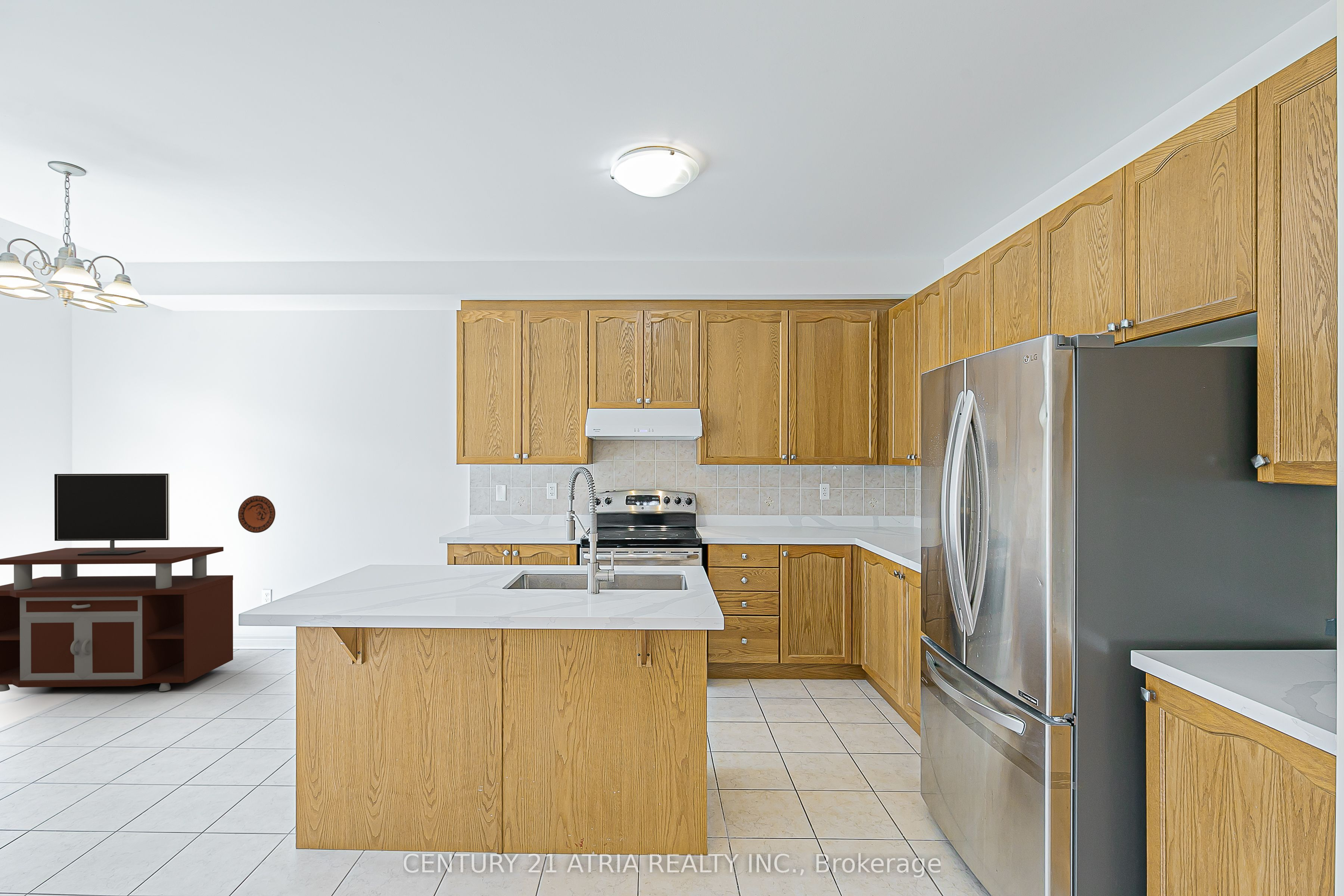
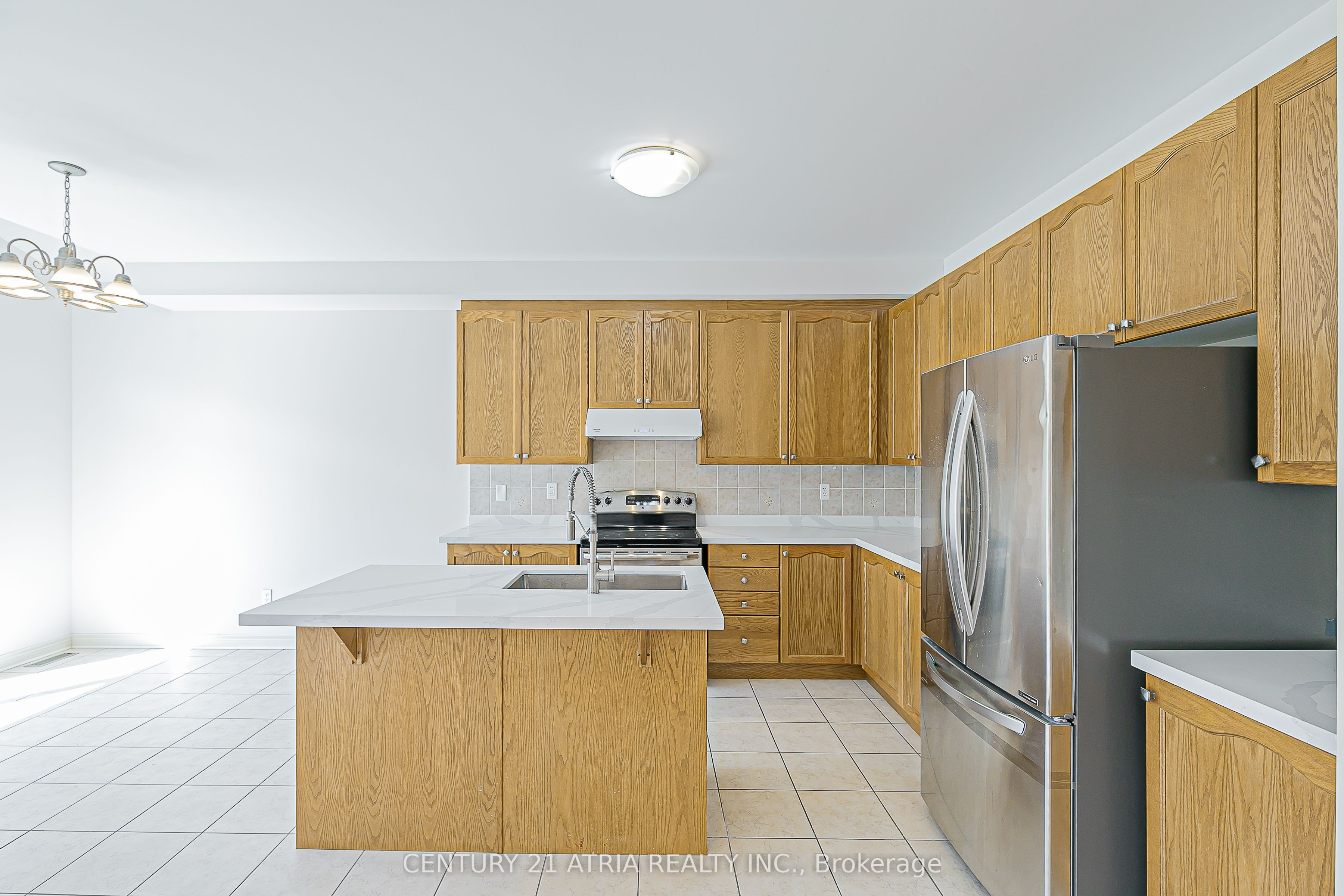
- tv stand (111, 577)
- decorative plate (257, 514)
